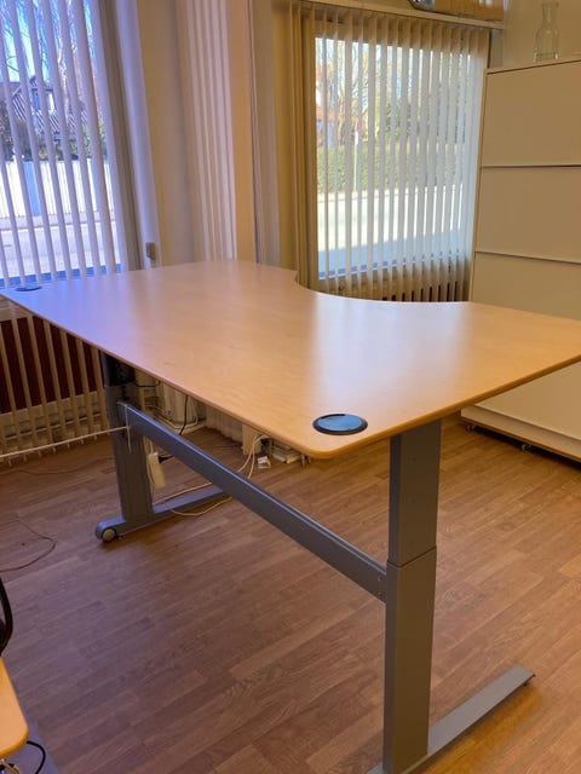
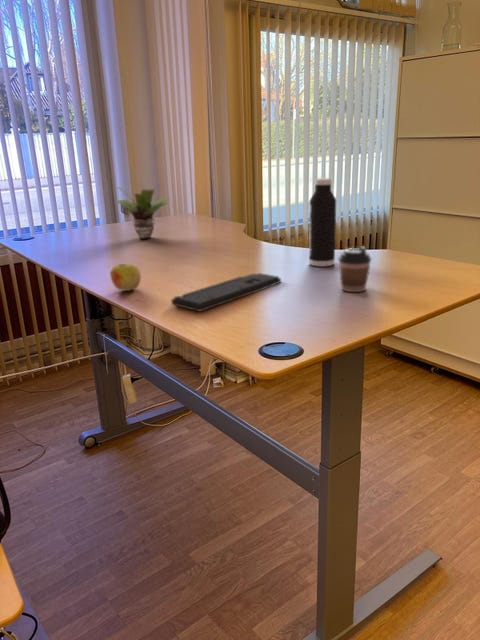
+ water bottle (322, 222)
+ keyboard (229, 289)
+ apple (126, 277)
+ potted plant (143, 212)
+ coffee cup (354, 268)
